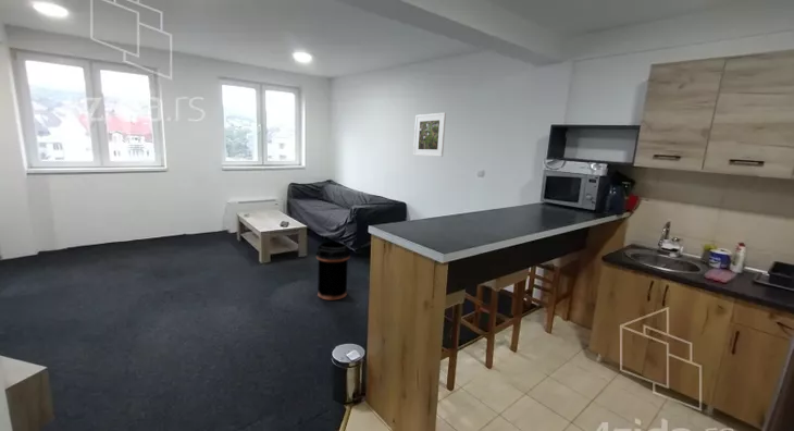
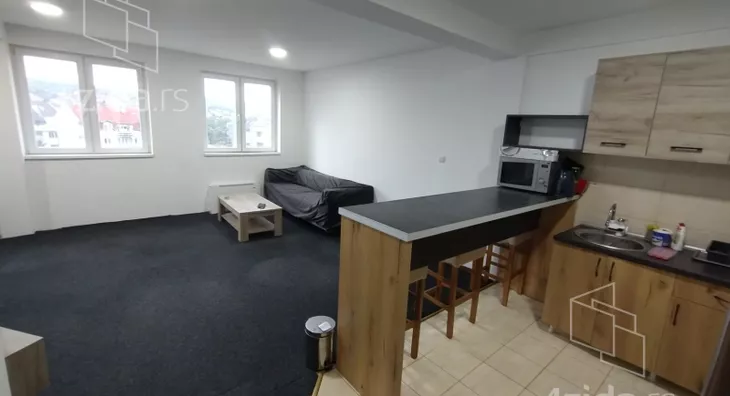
- trash can (333, 270)
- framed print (429, 135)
